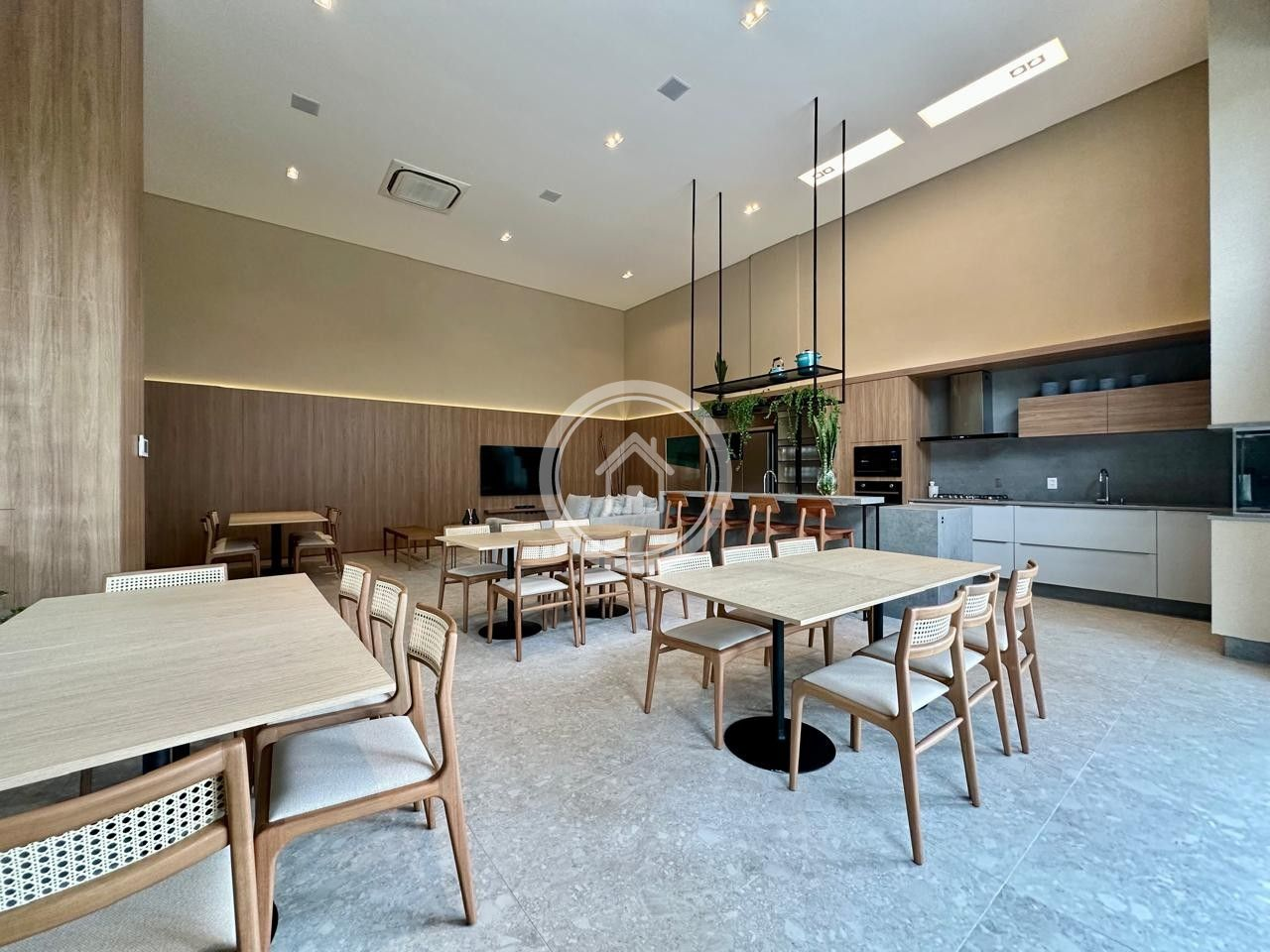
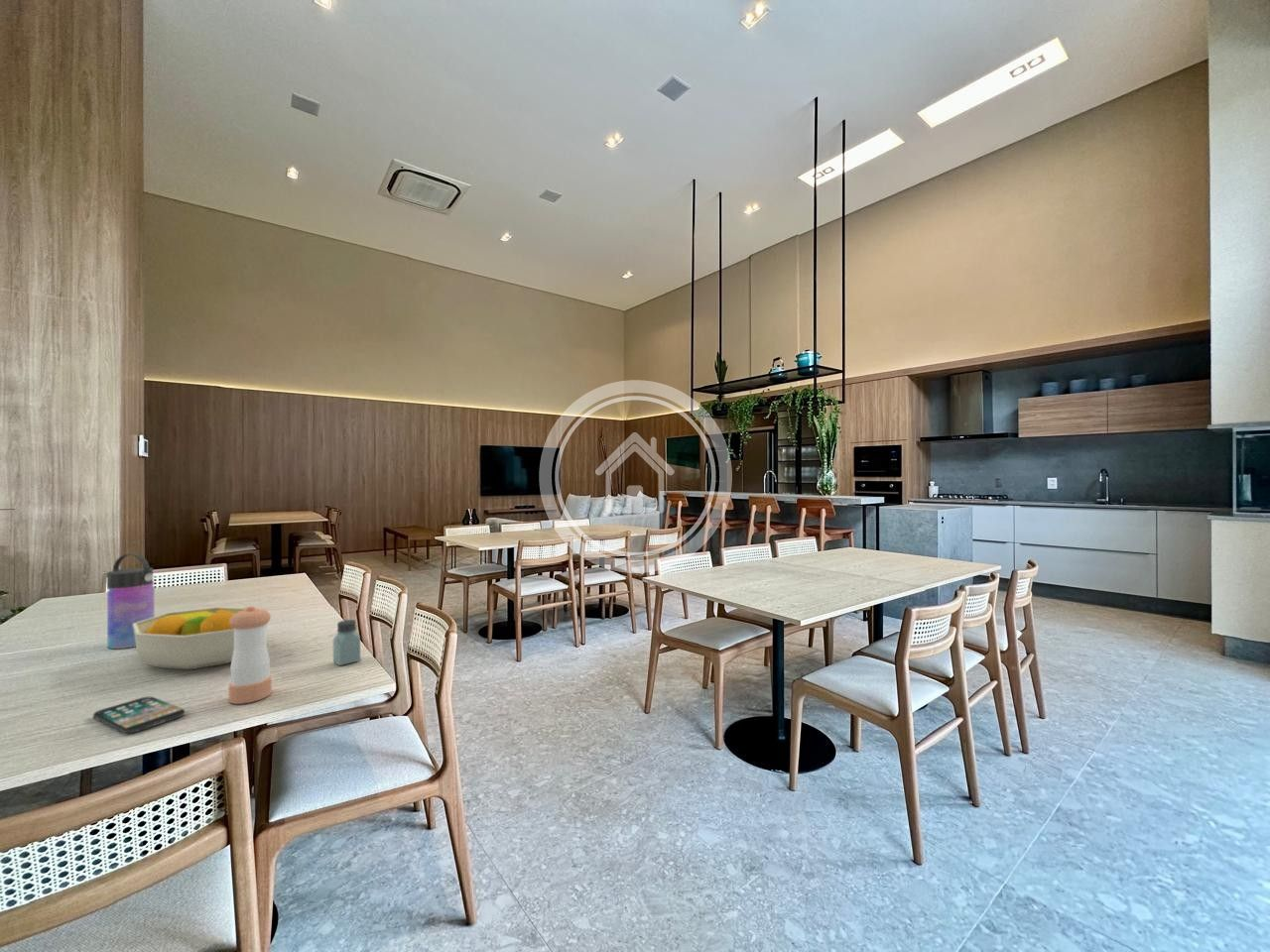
+ fruit bowl (201, 630)
+ smartphone (139, 713)
+ pepper shaker (250, 651)
+ saltshaker (346, 641)
+ water bottle (131, 598)
